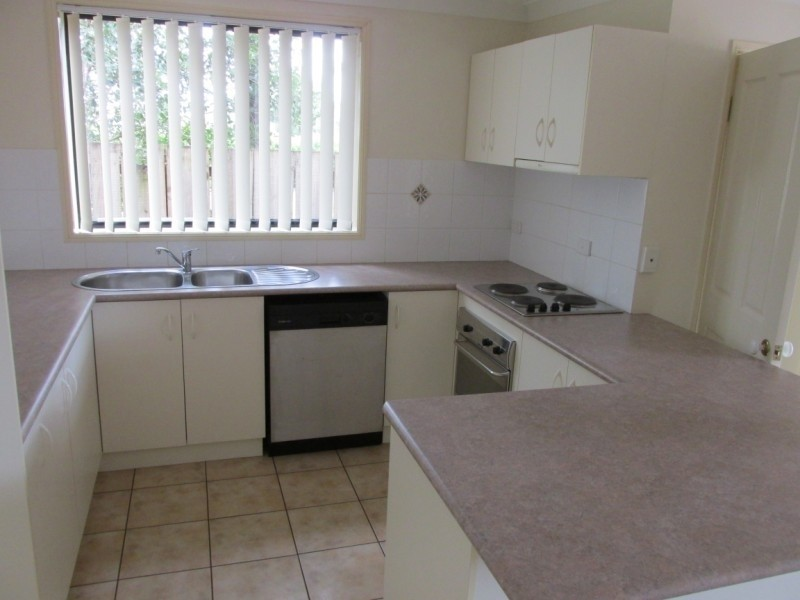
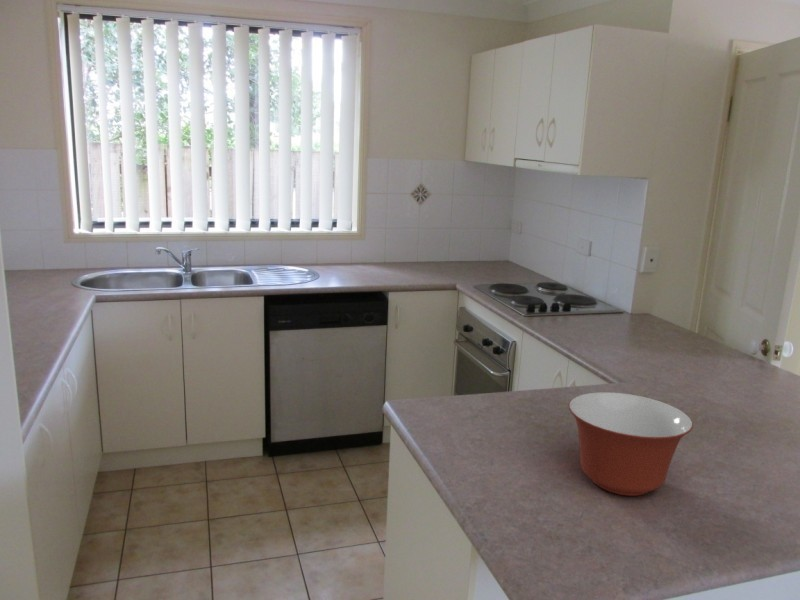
+ mixing bowl (624, 447)
